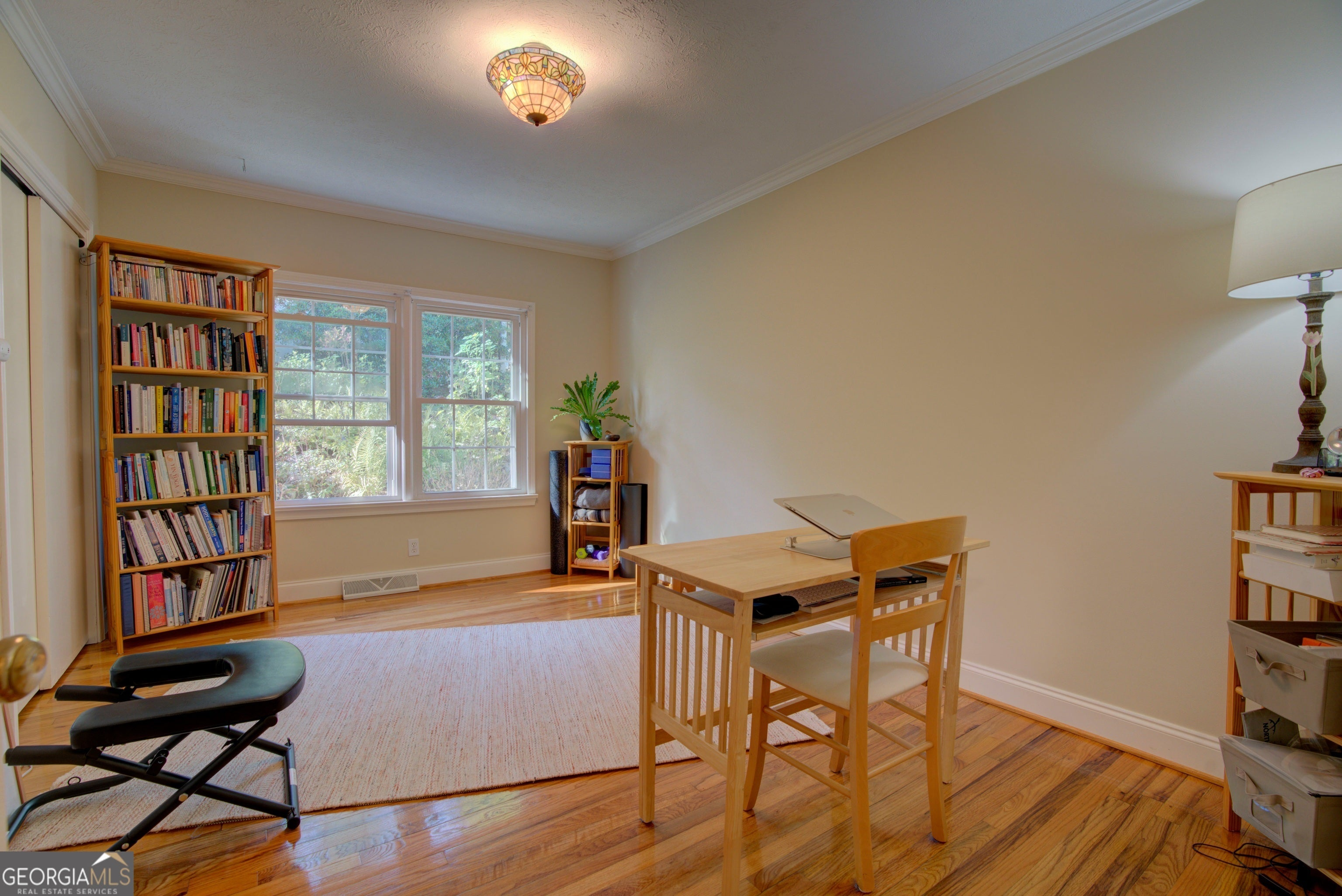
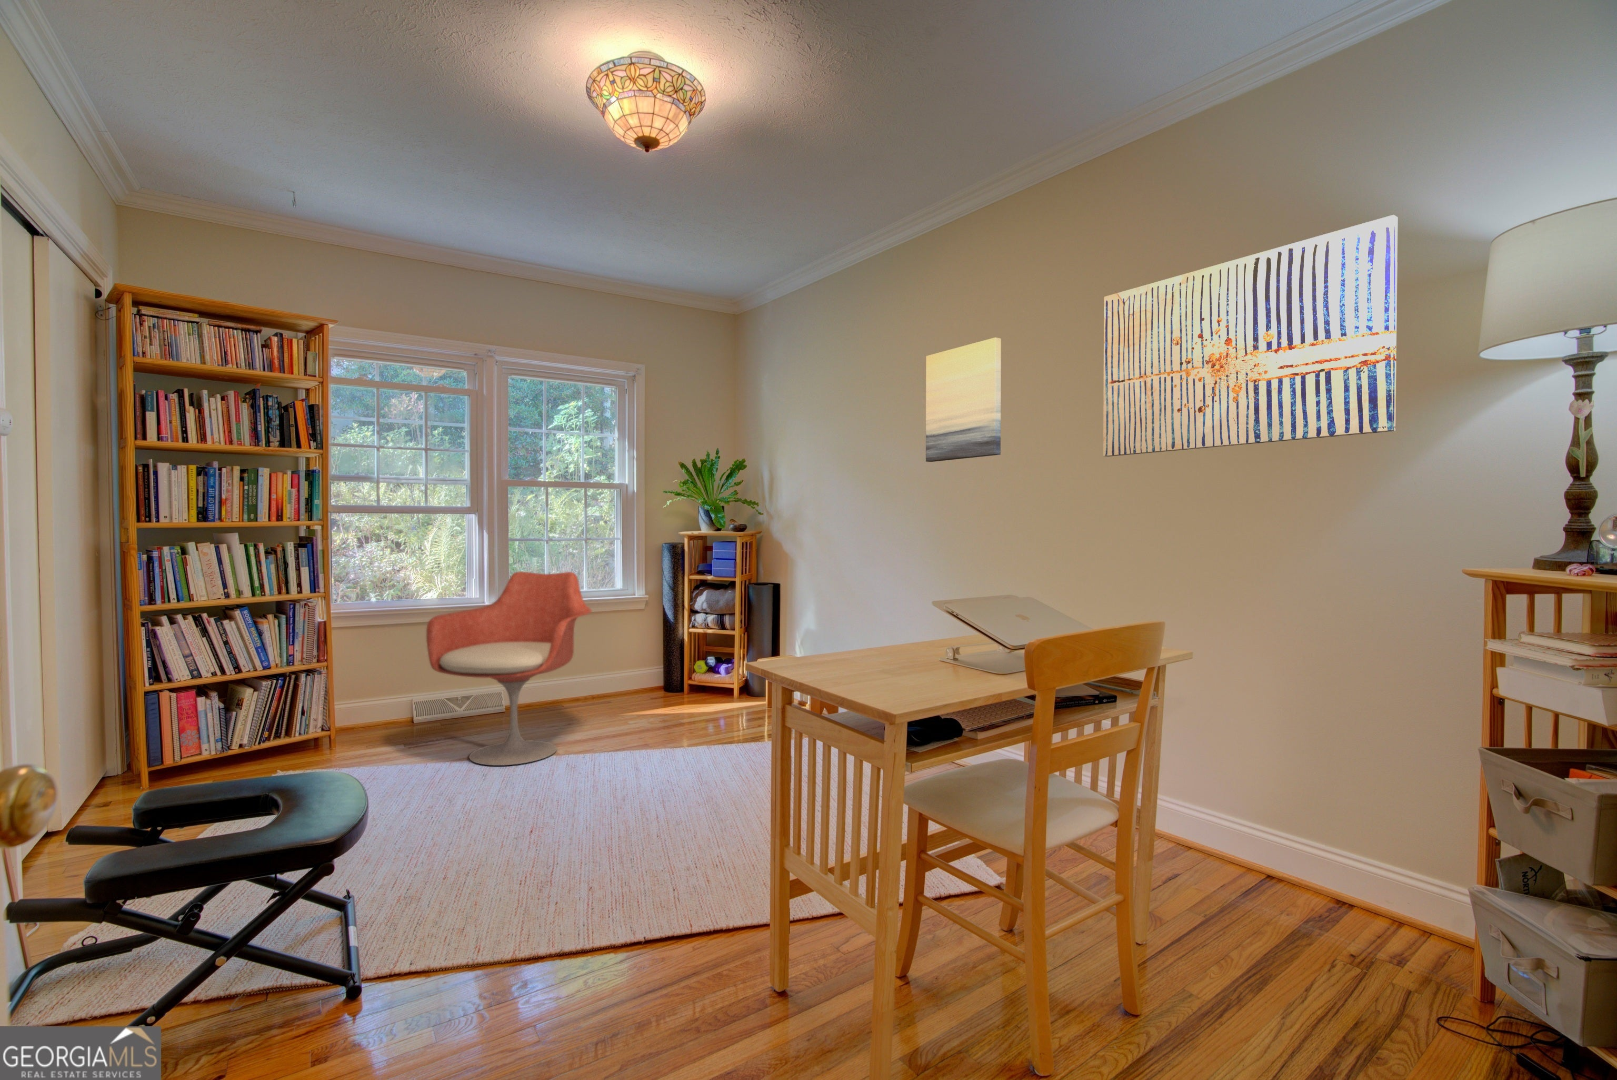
+ armchair (513, 664)
+ wall art (1229, 354)
+ wall art (962, 403)
